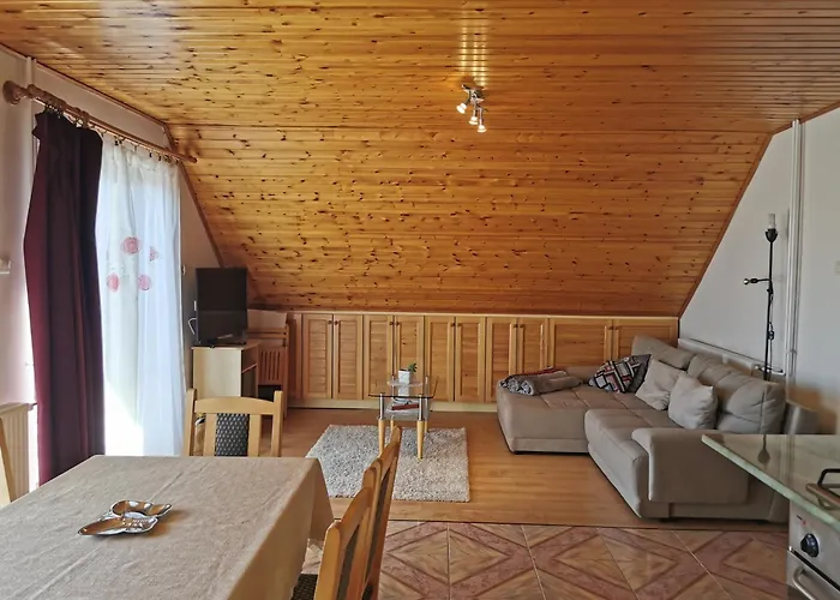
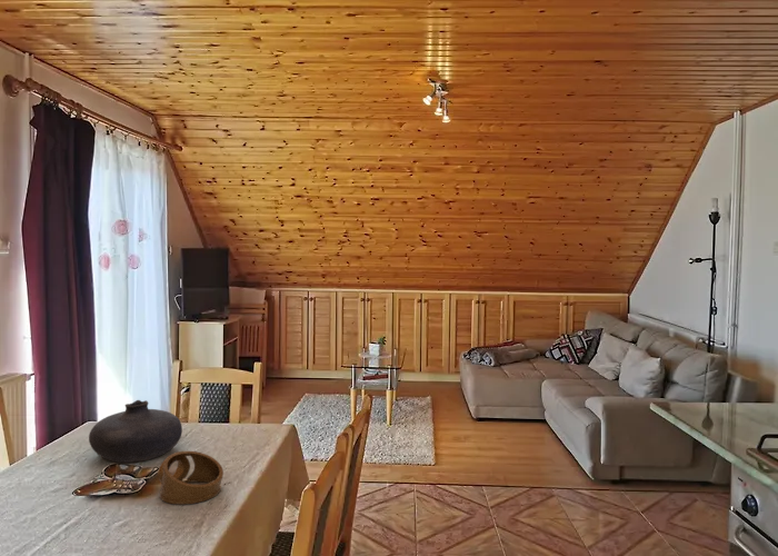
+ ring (190, 475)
+ vase (137, 426)
